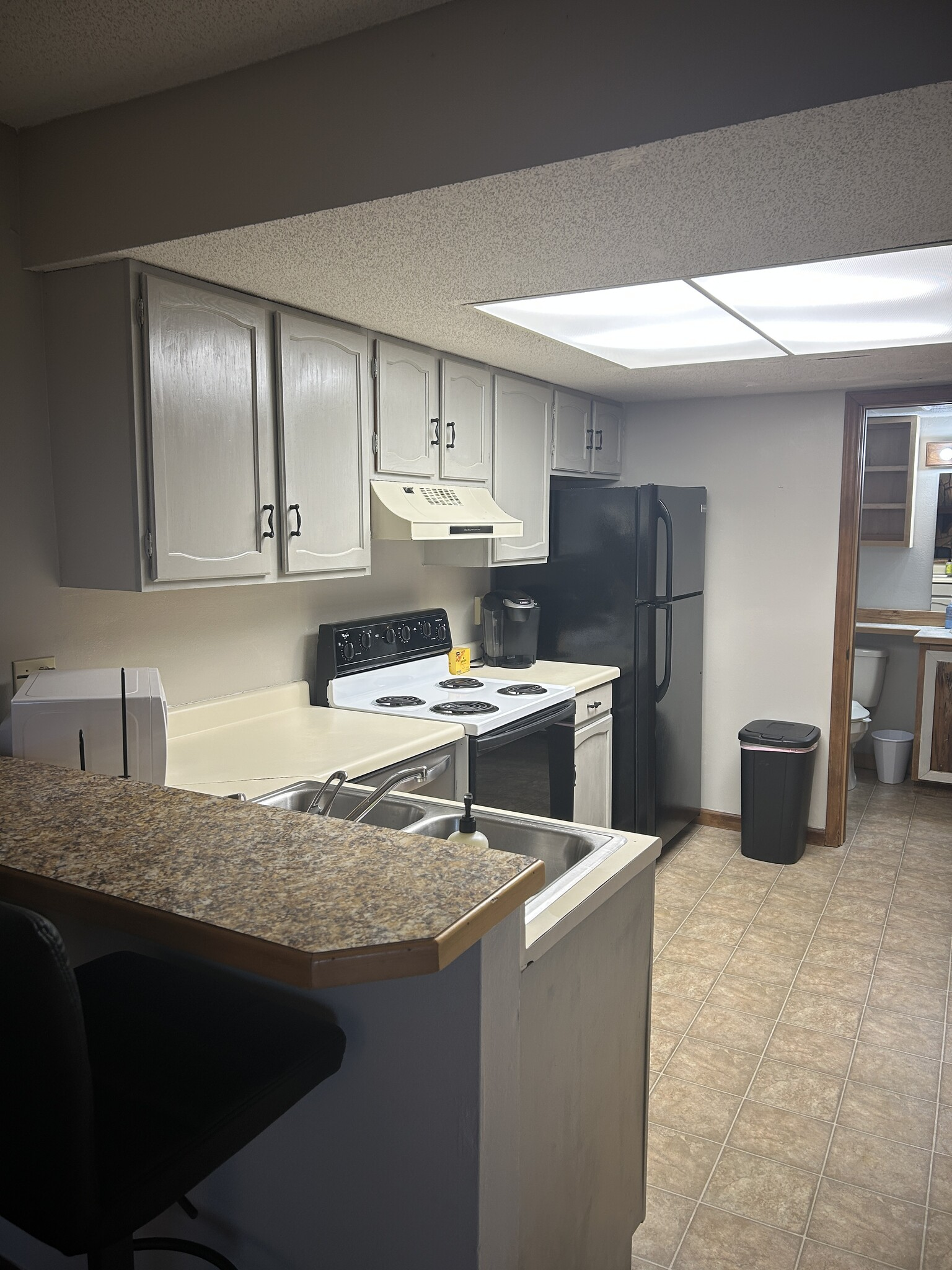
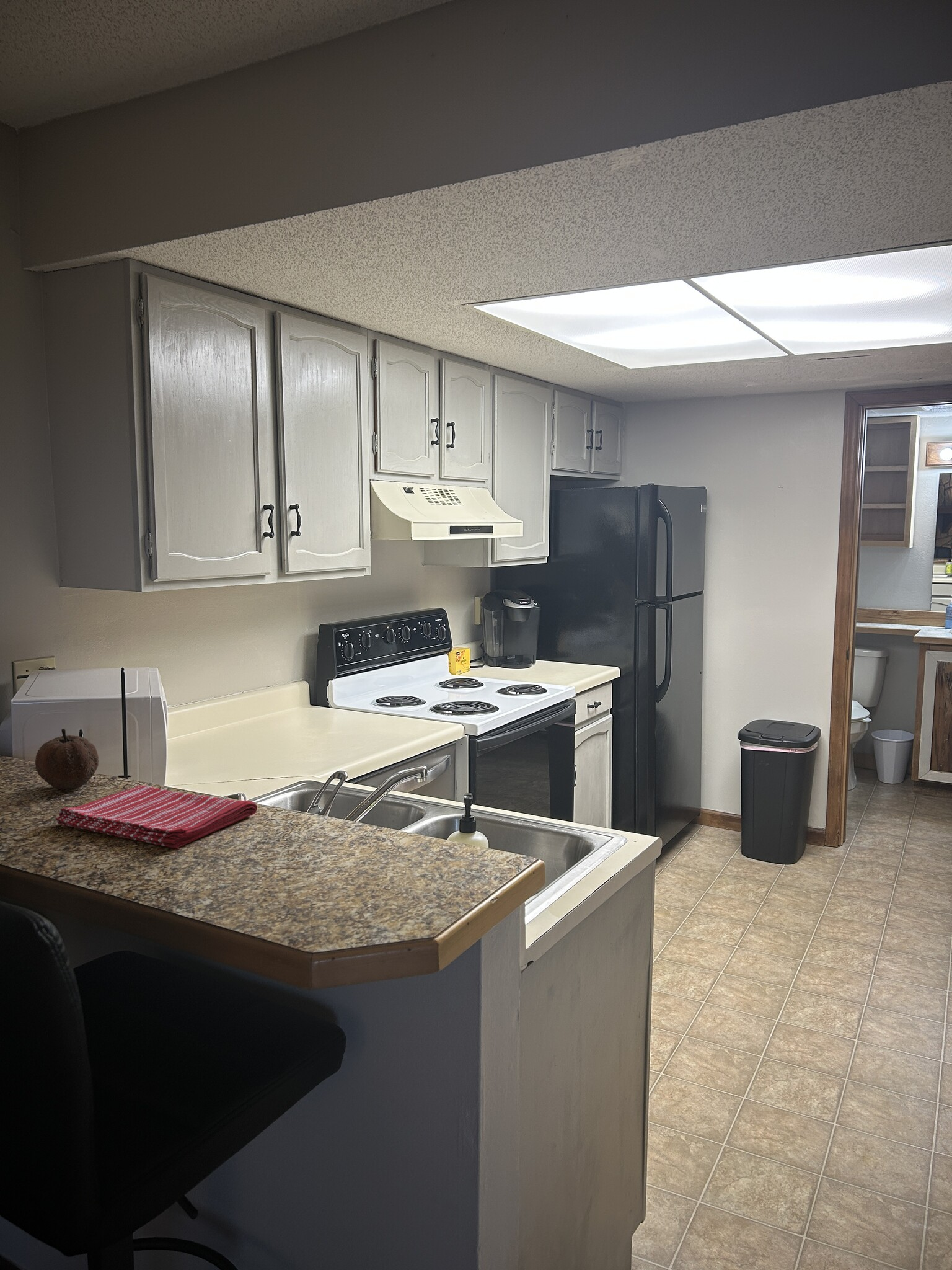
+ fruit (68, 757)
+ dish towel (159, 811)
